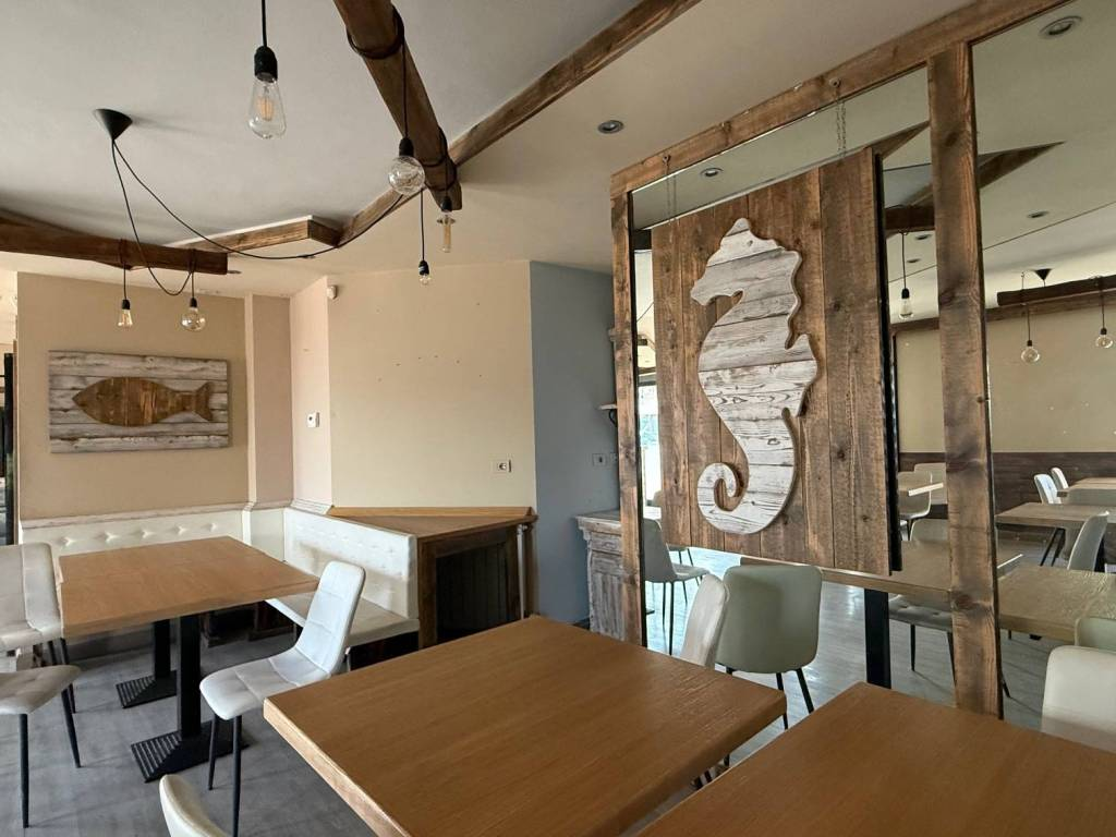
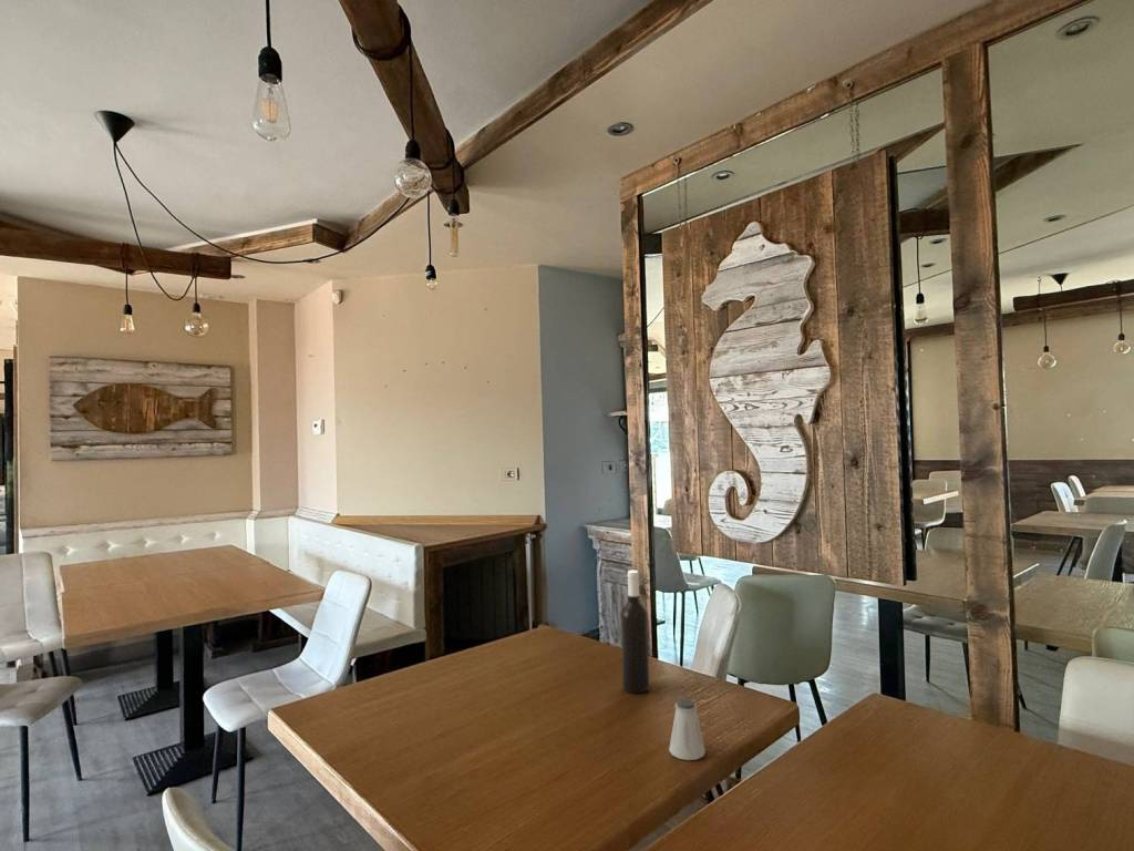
+ wine bottle (633, 629)
+ saltshaker (685, 726)
